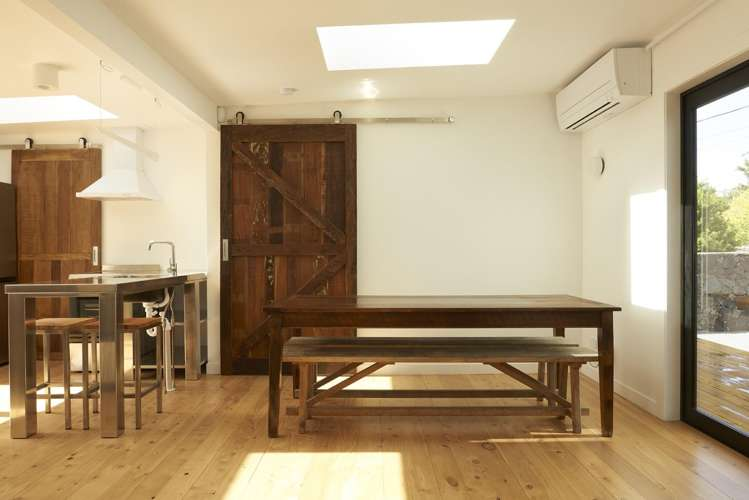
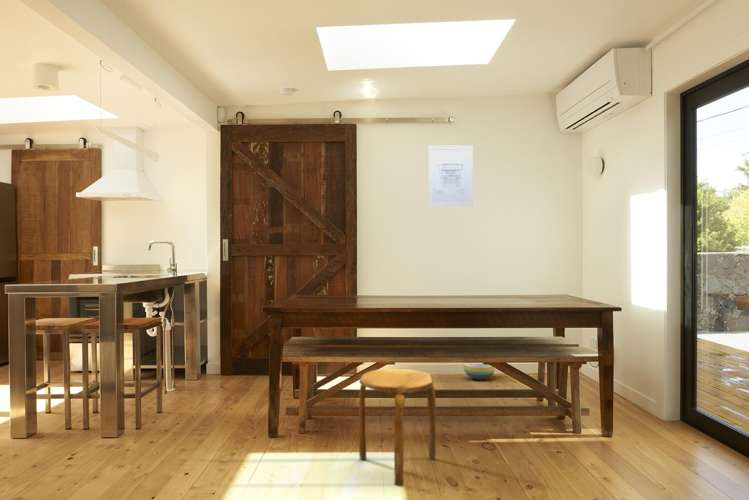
+ planter (479, 364)
+ stool (401, 421)
+ wall art (450, 176)
